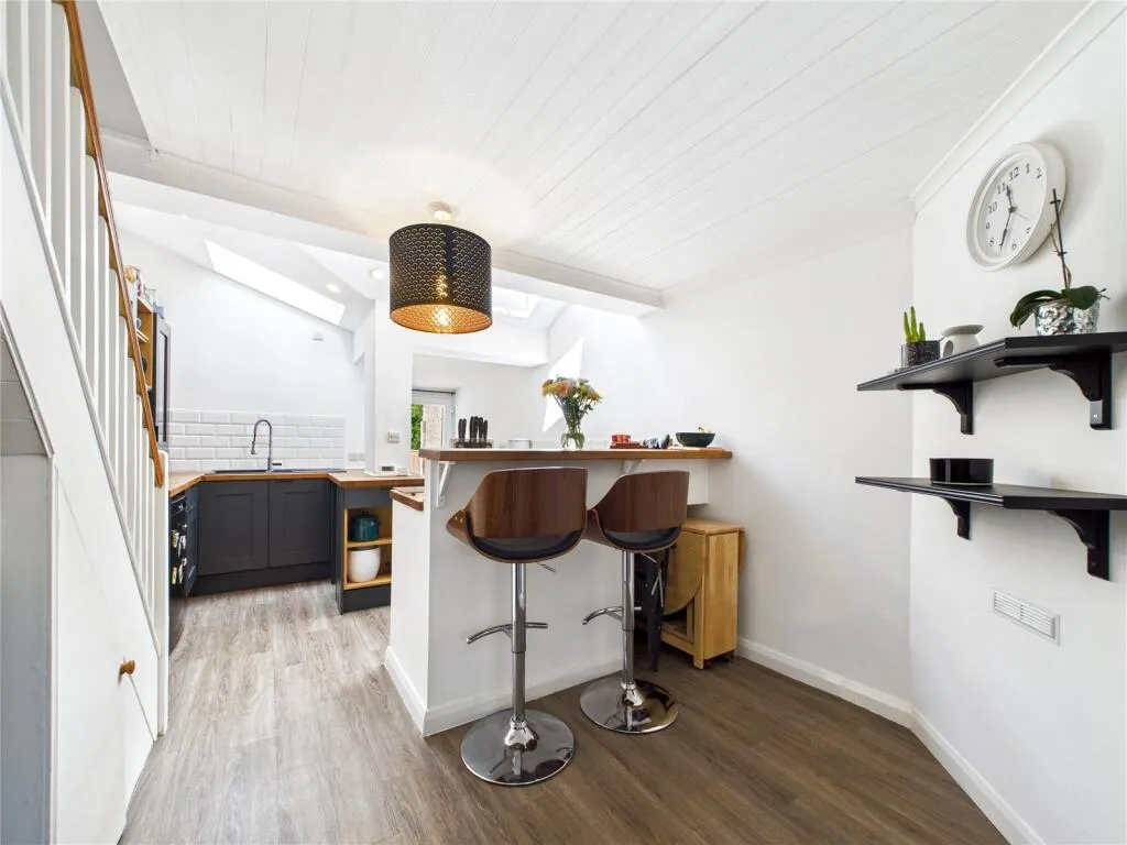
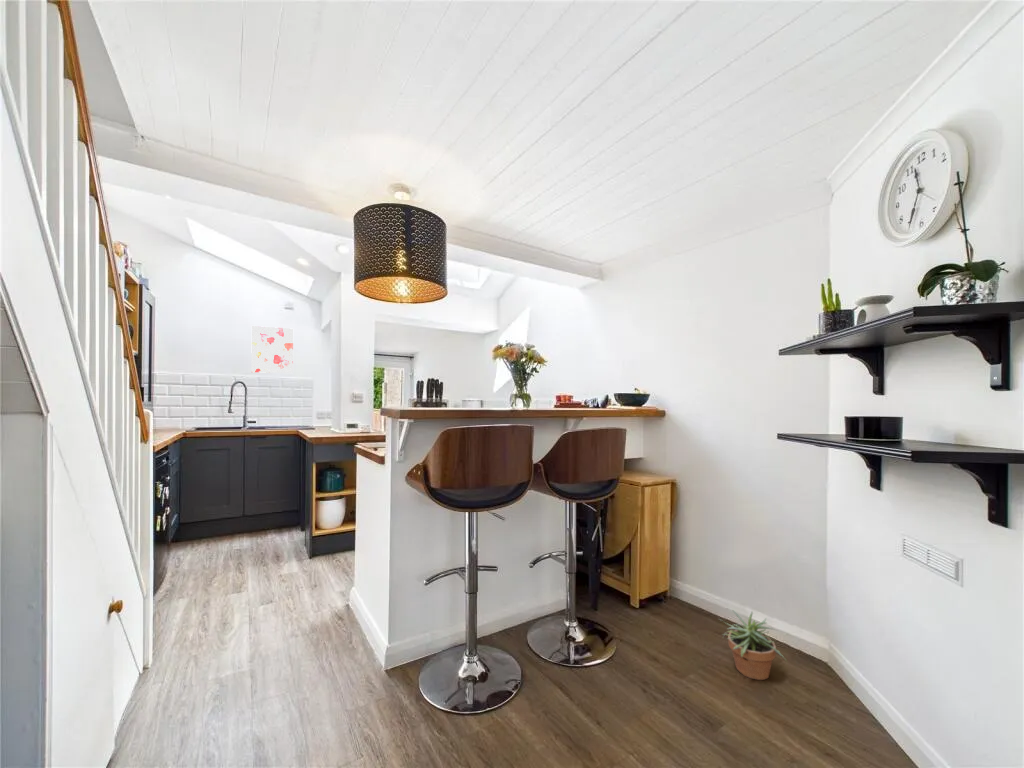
+ potted plant (752, 642)
+ wall art (272, 350)
